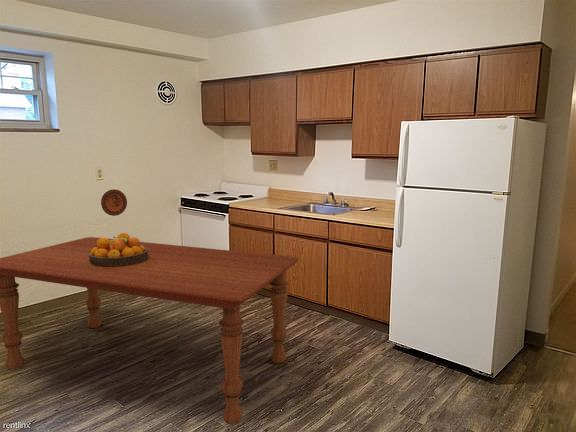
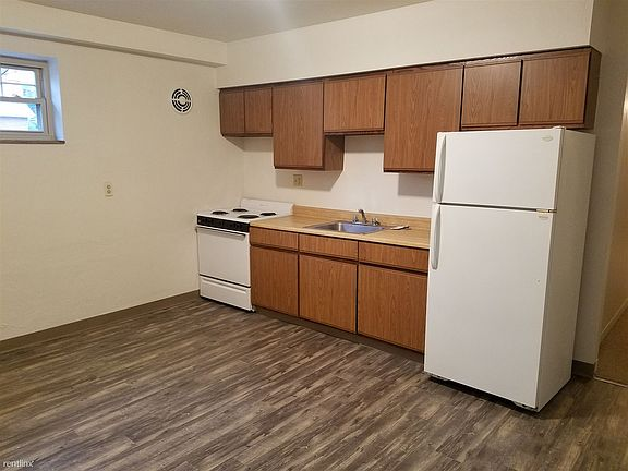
- dining table (152, 297)
- fruit bowl (118, 247)
- decorative plate (114, 202)
